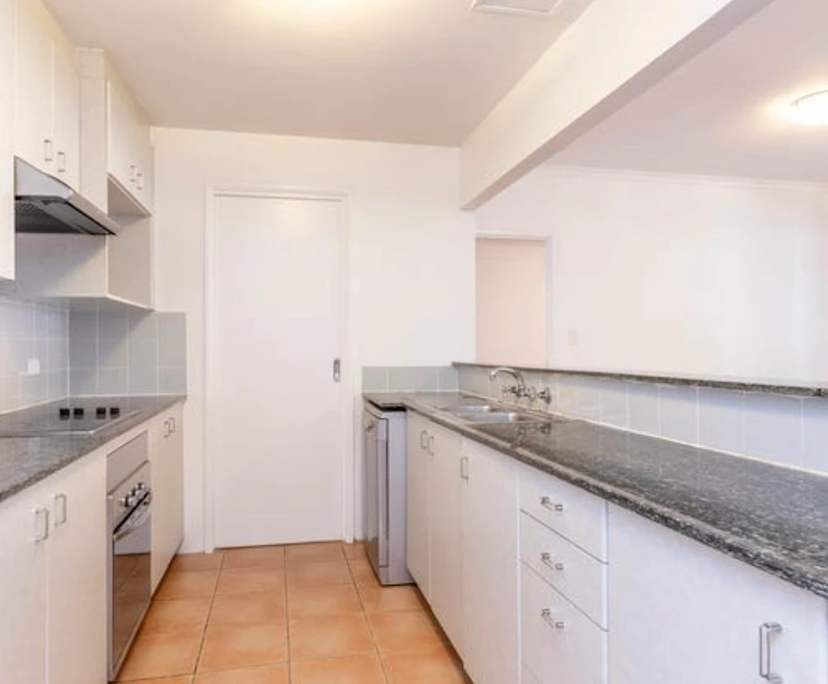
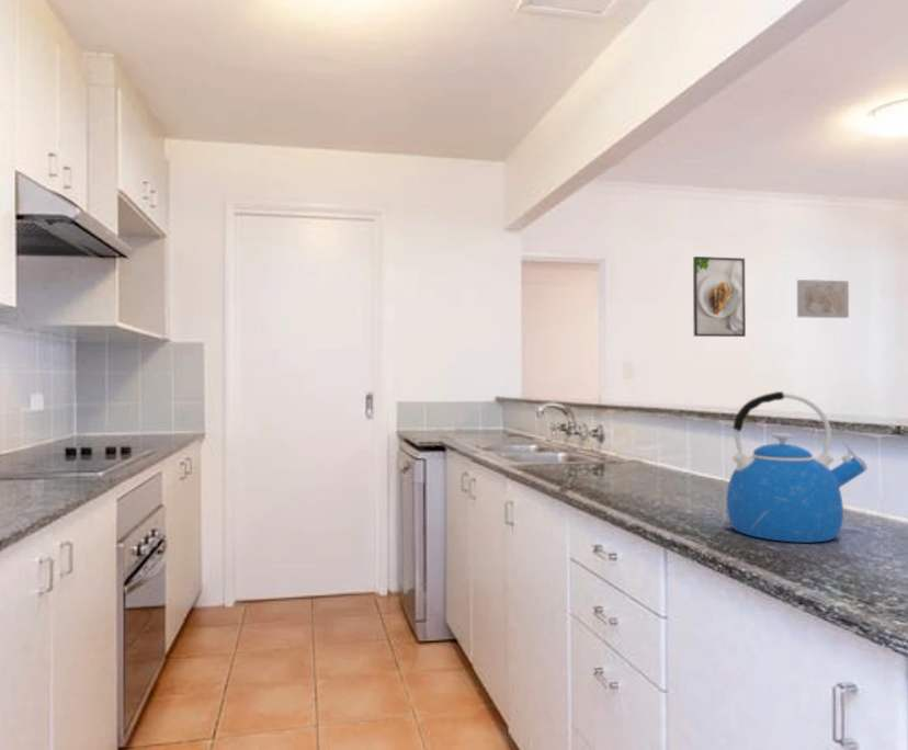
+ kettle (796, 462)
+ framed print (719, 296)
+ wall art (822, 298)
